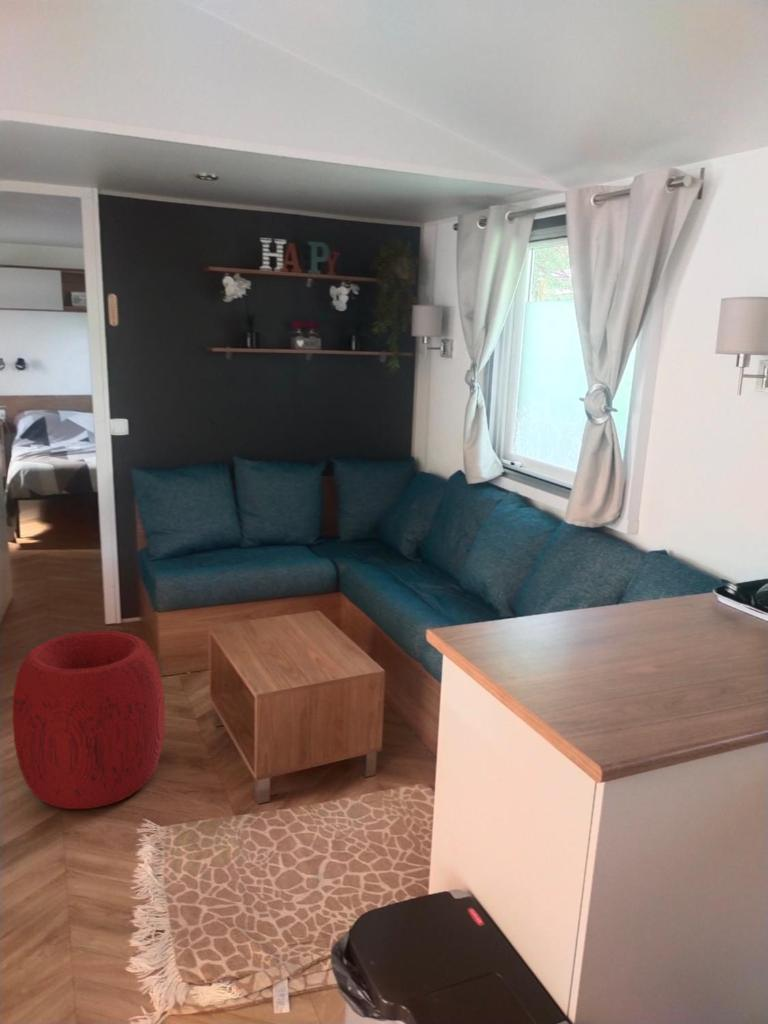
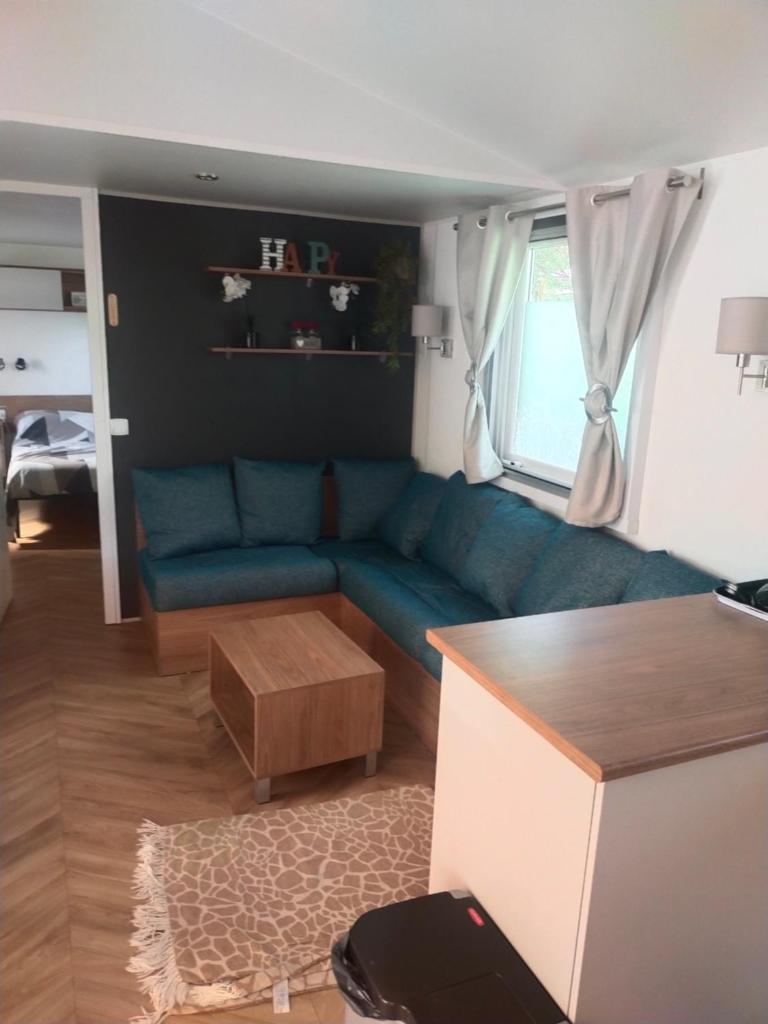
- pouf (91, 715)
